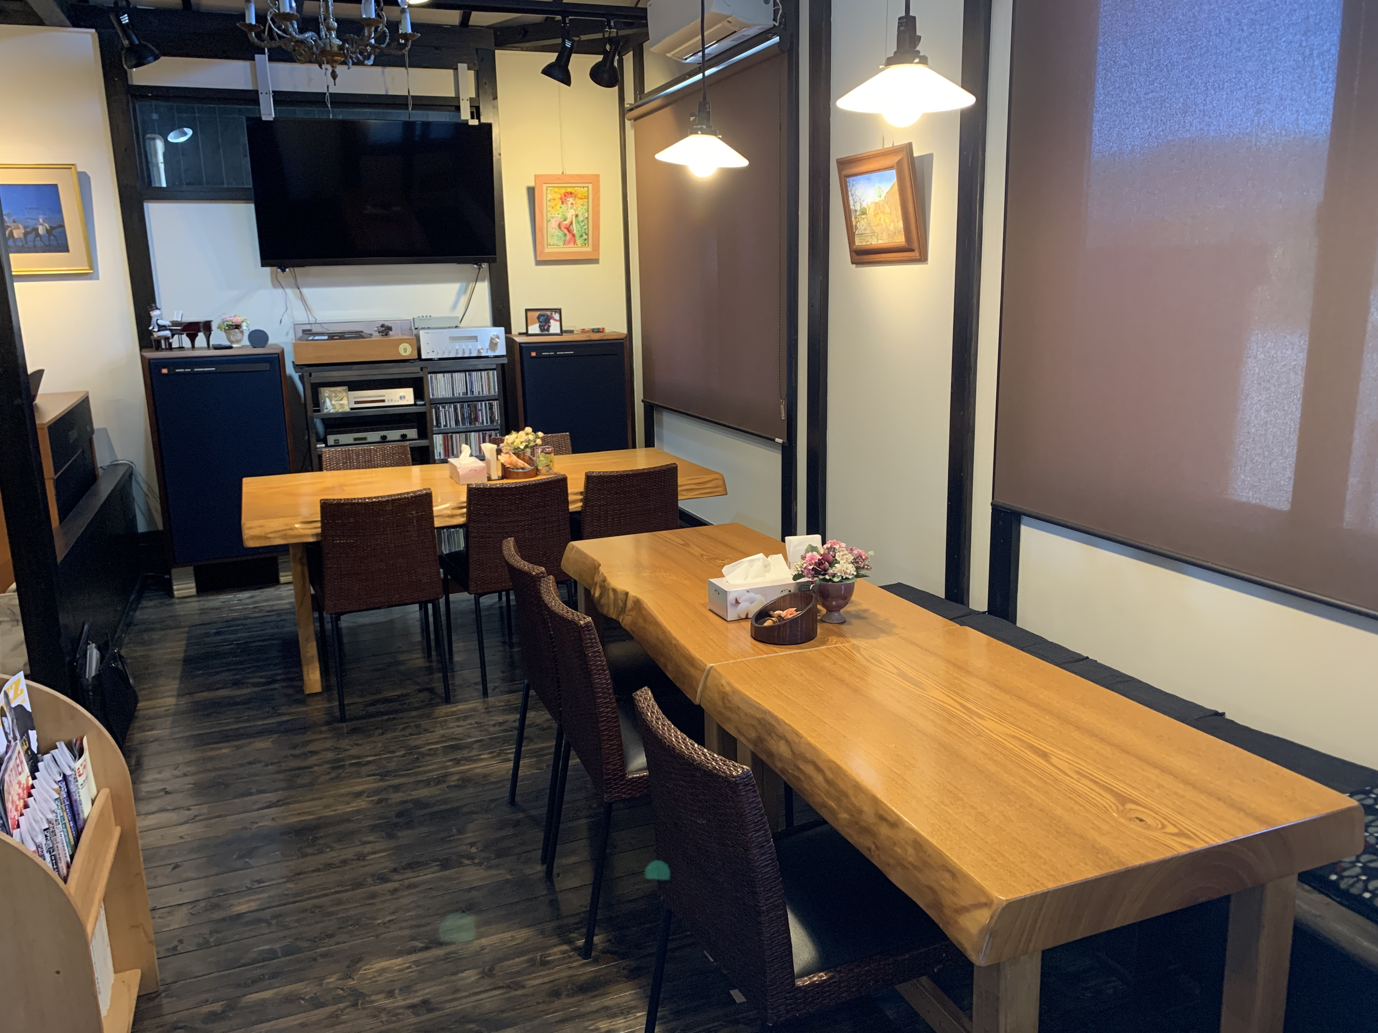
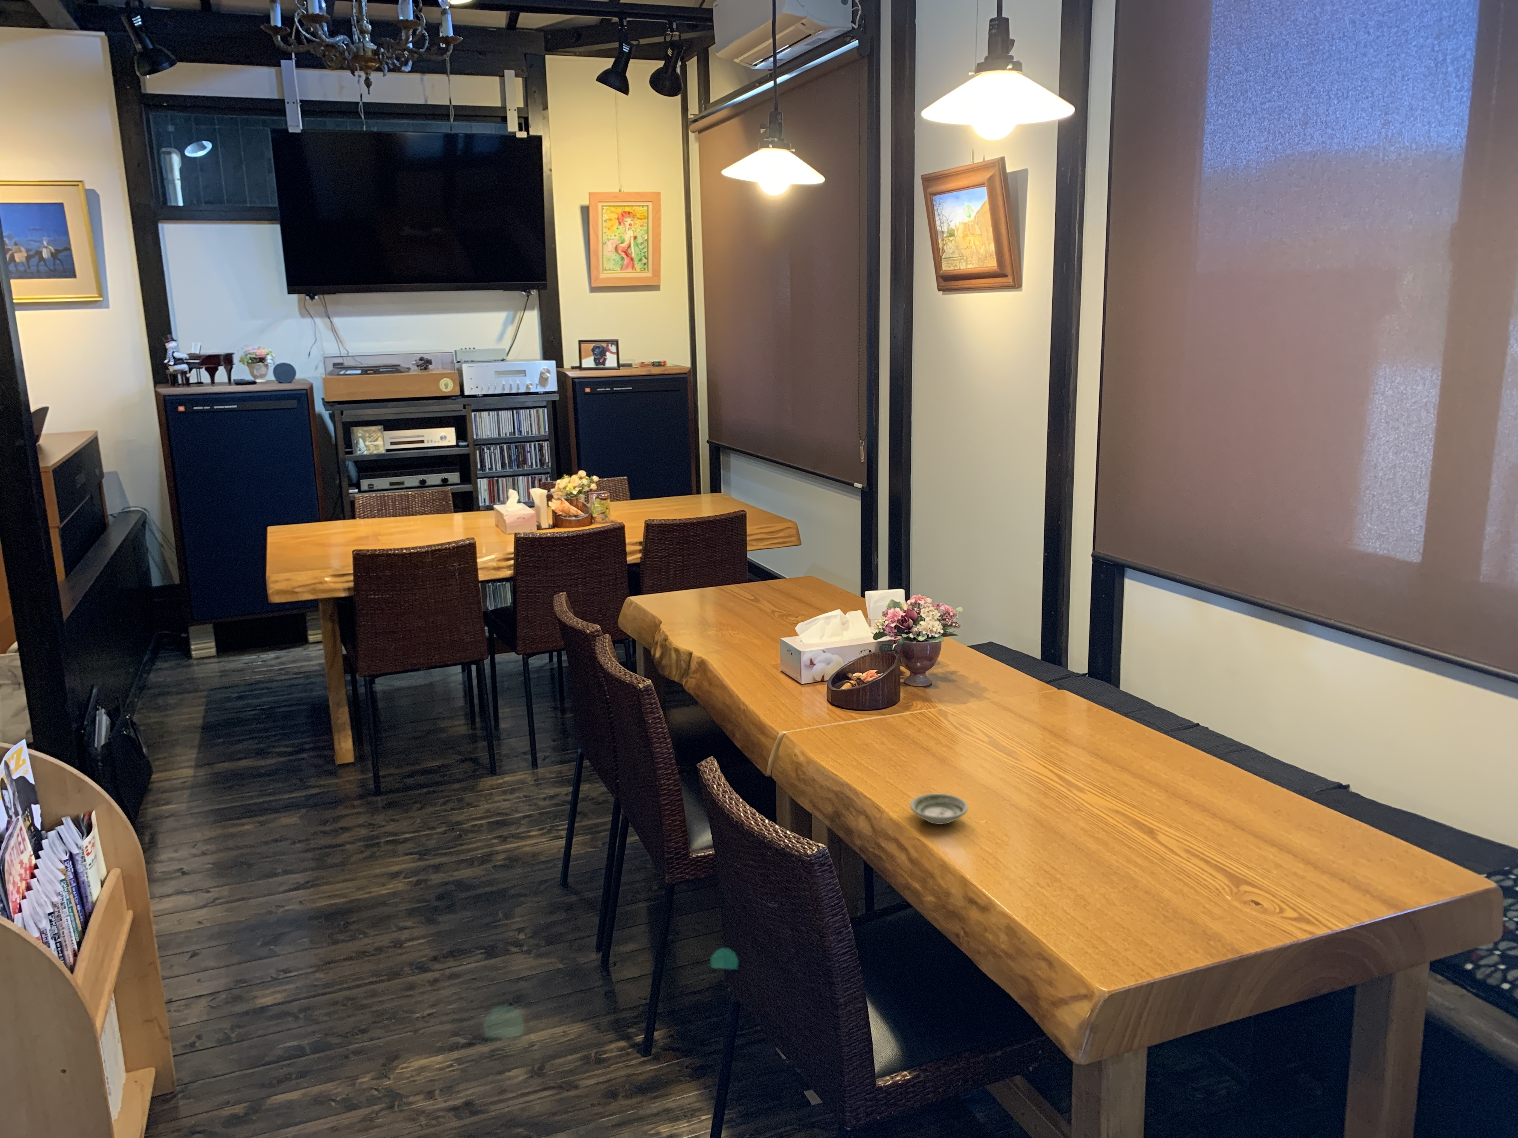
+ saucer (938, 810)
